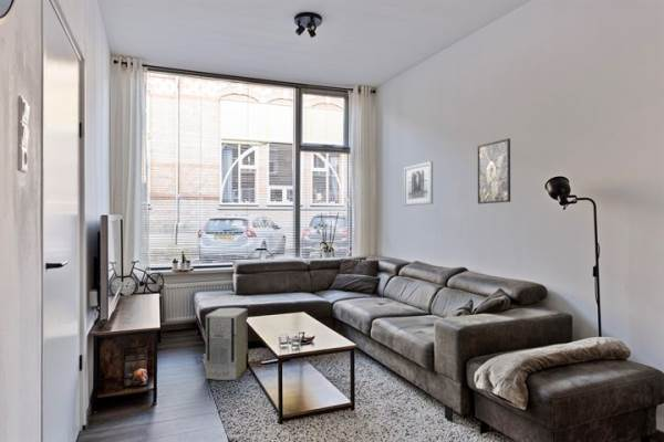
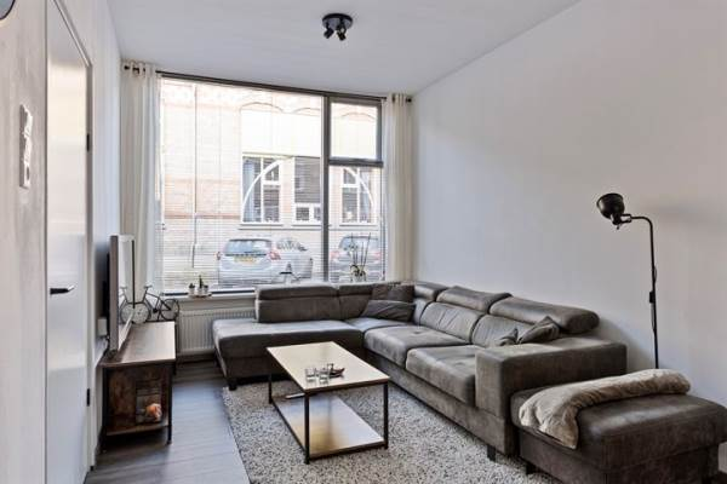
- wall art (417, 185)
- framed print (492, 172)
- air purifier (227, 341)
